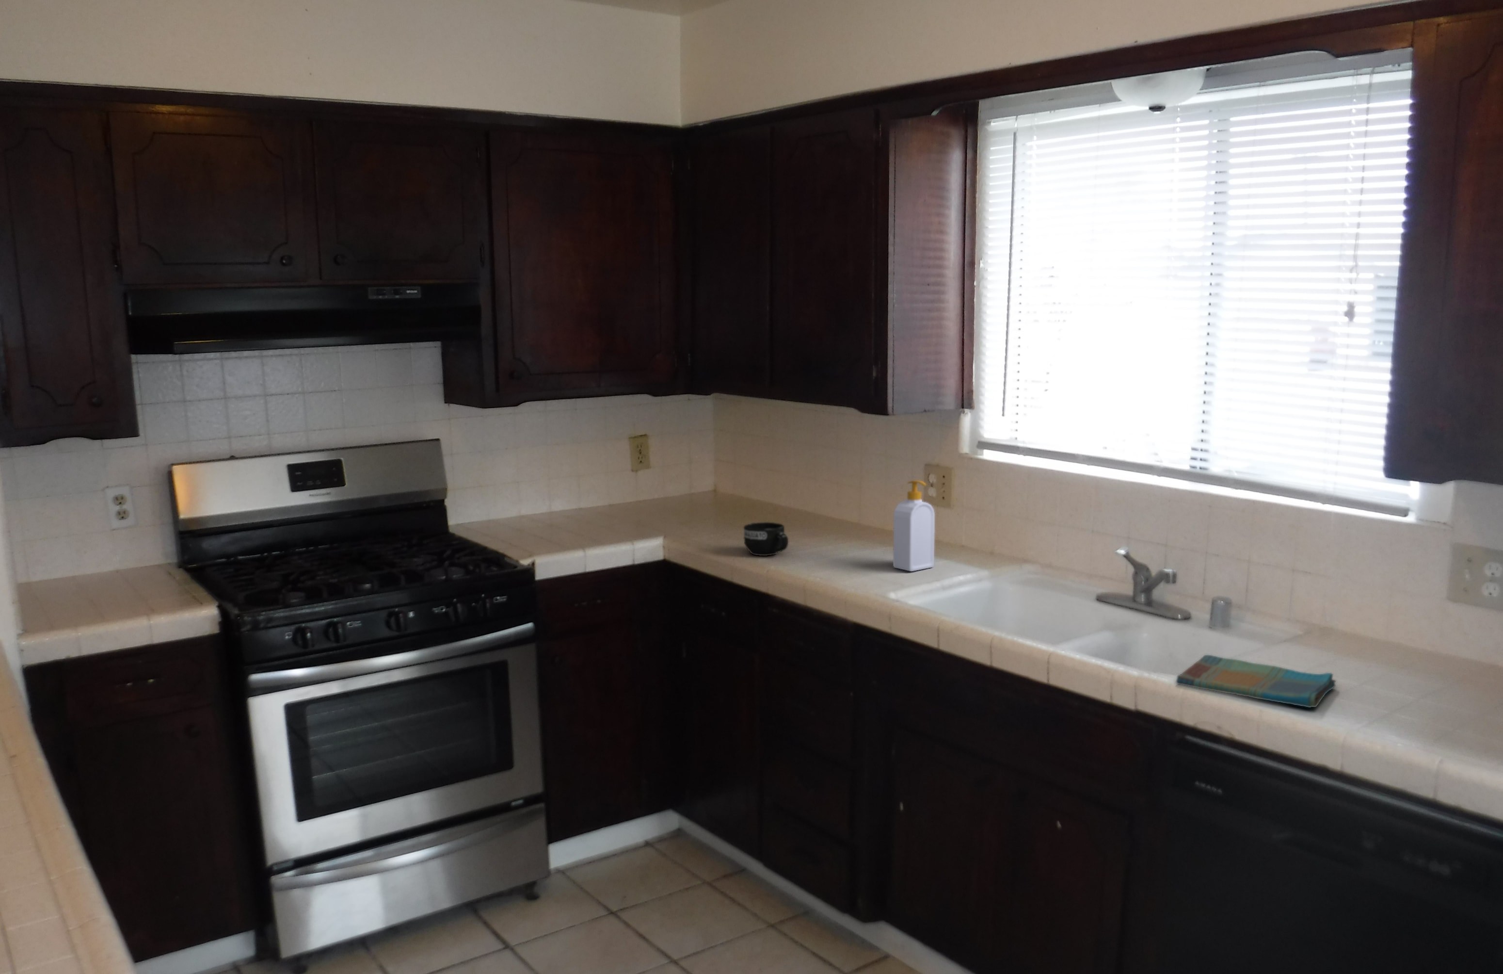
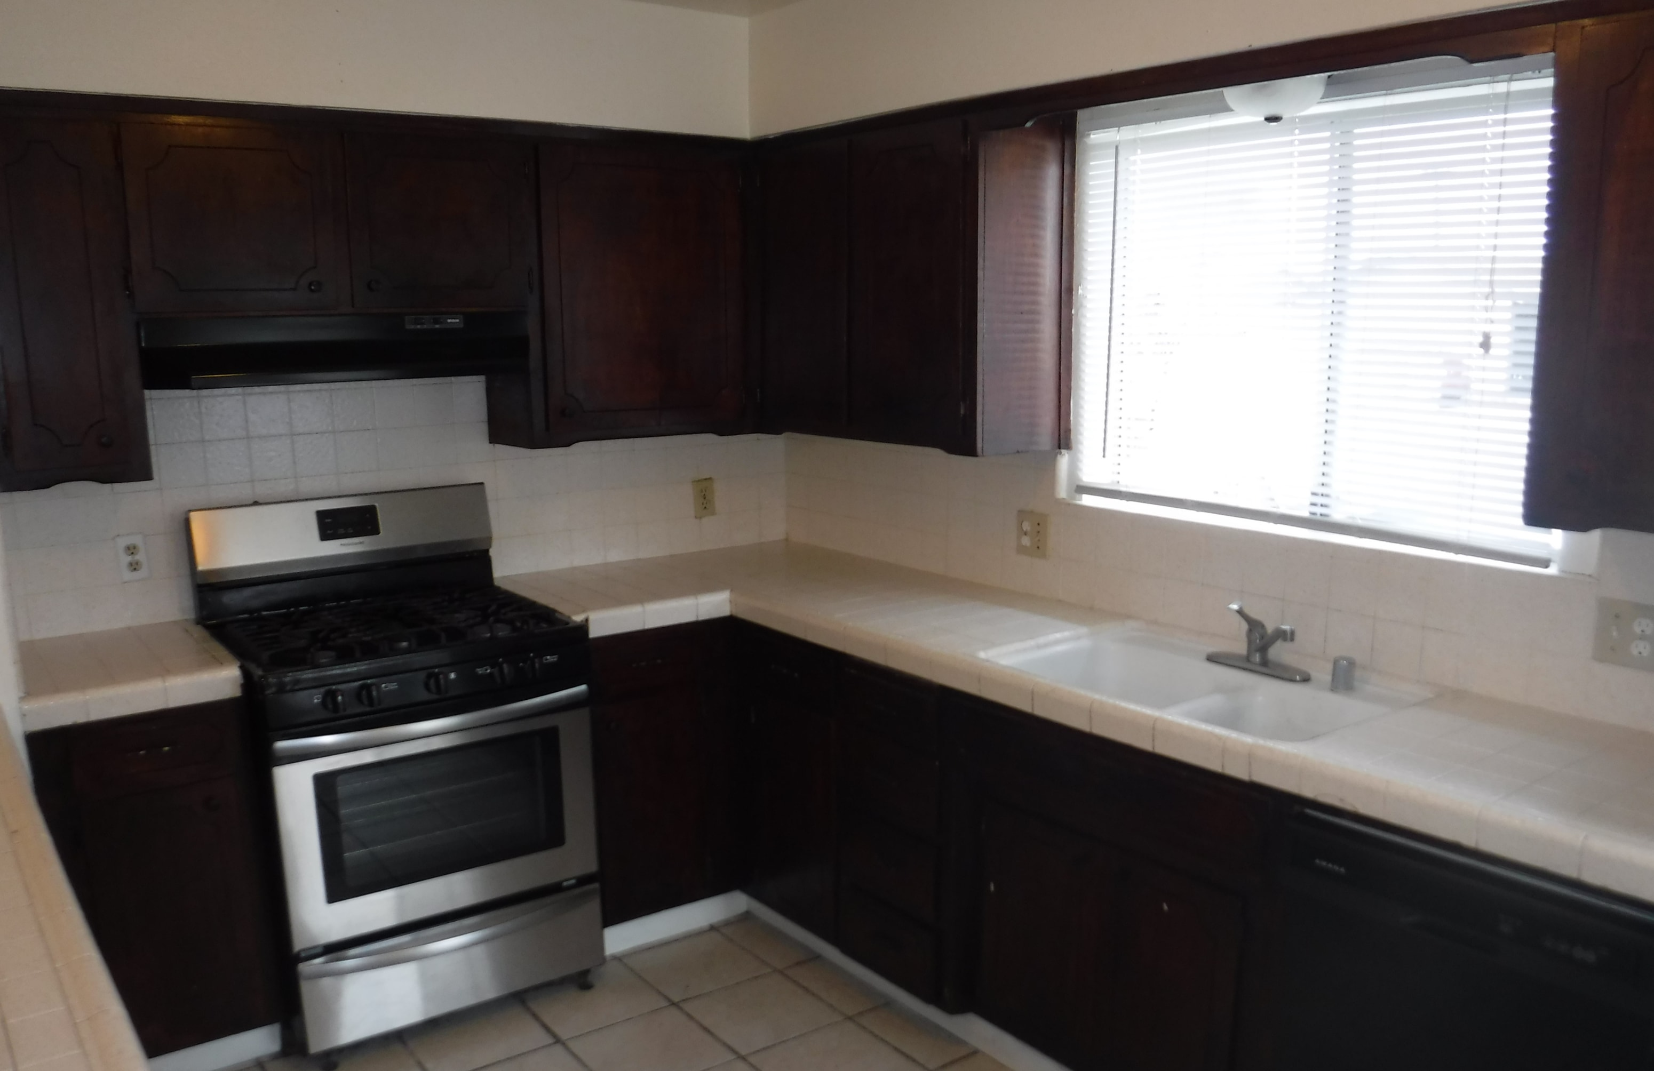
- dish towel (1255, 679)
- soap bottle (915, 525)
- mug (768, 540)
